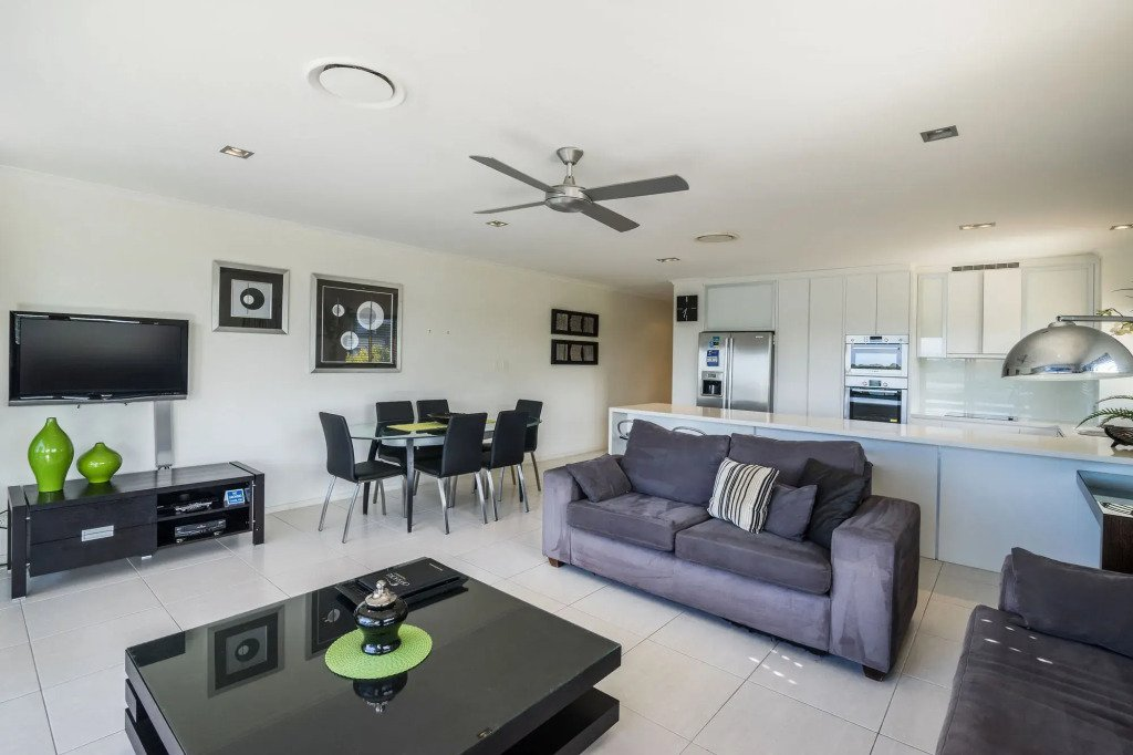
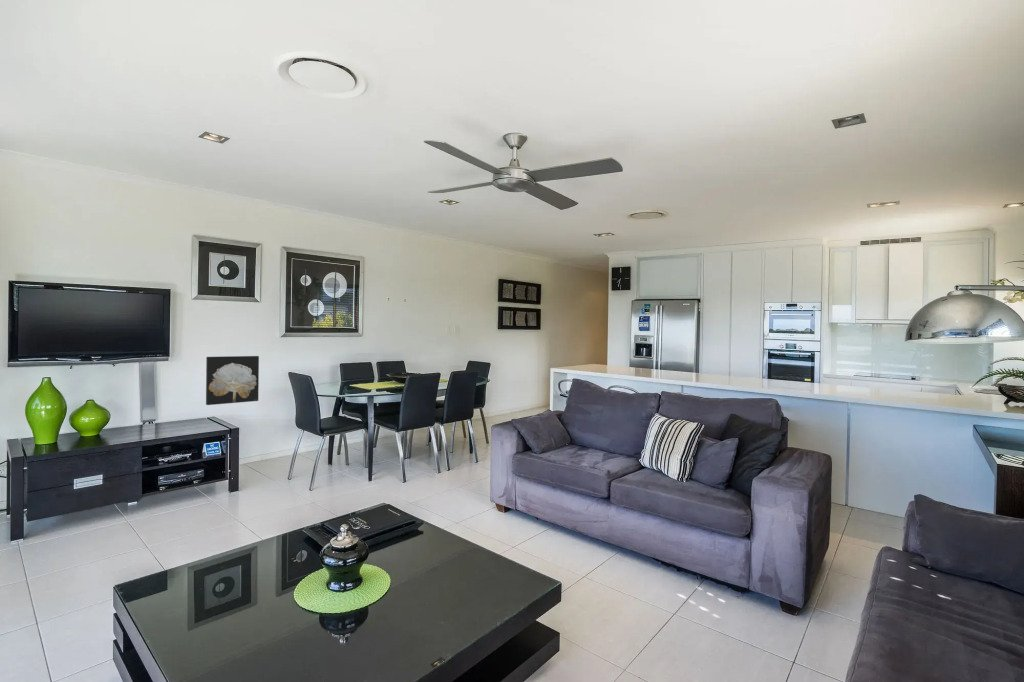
+ wall art (233, 379)
